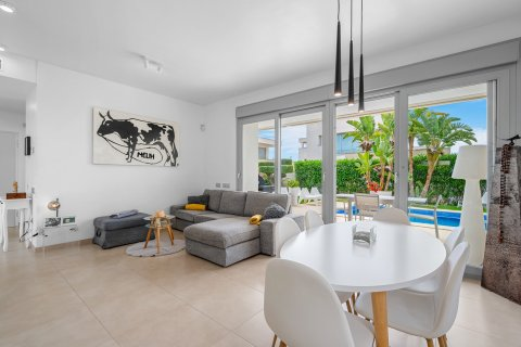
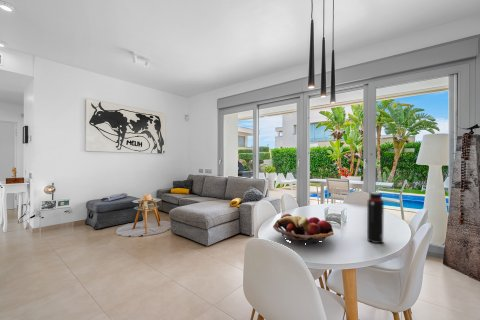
+ water bottle (374, 217)
+ fruit basket (302, 226)
